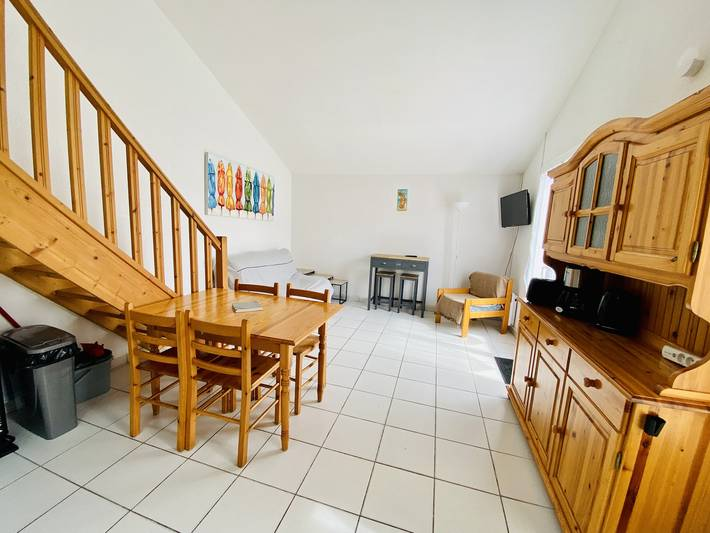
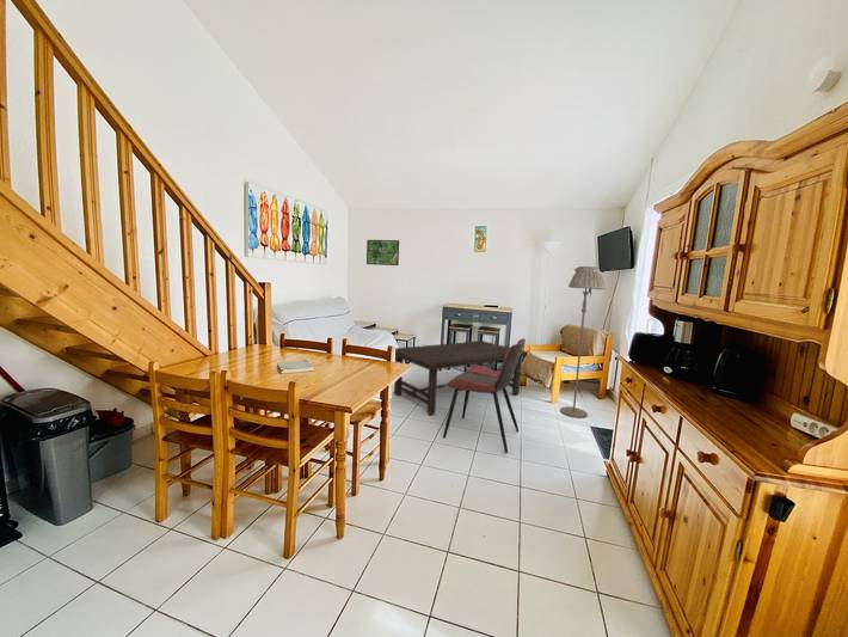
+ coffee table (457, 366)
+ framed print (382, 252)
+ dining chair (485, 386)
+ floor lamp (580, 341)
